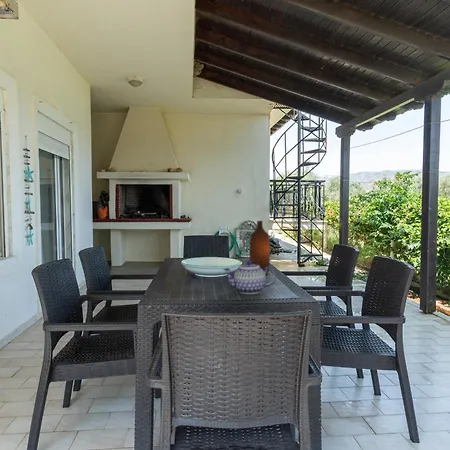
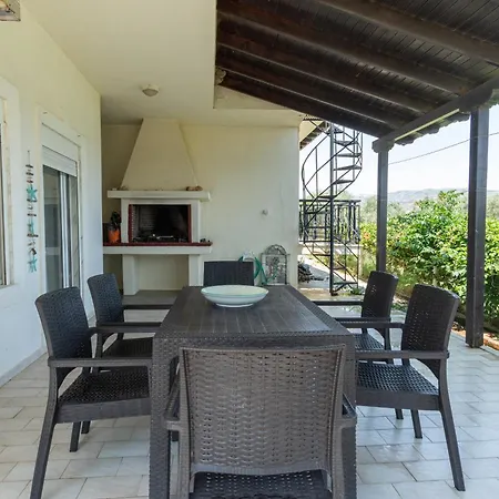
- bottle (259, 247)
- teapot (249, 276)
